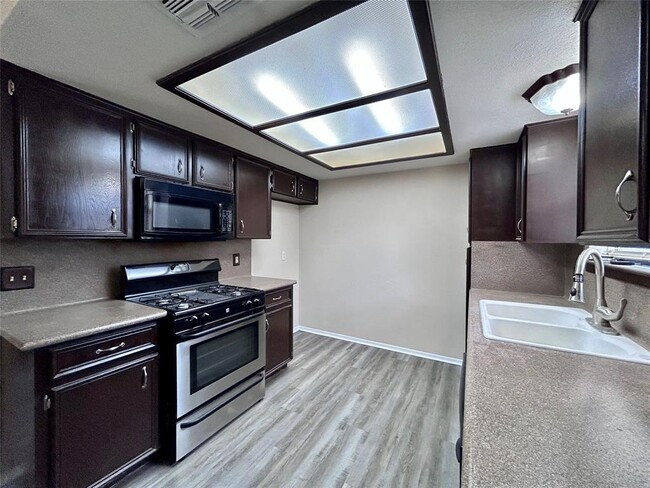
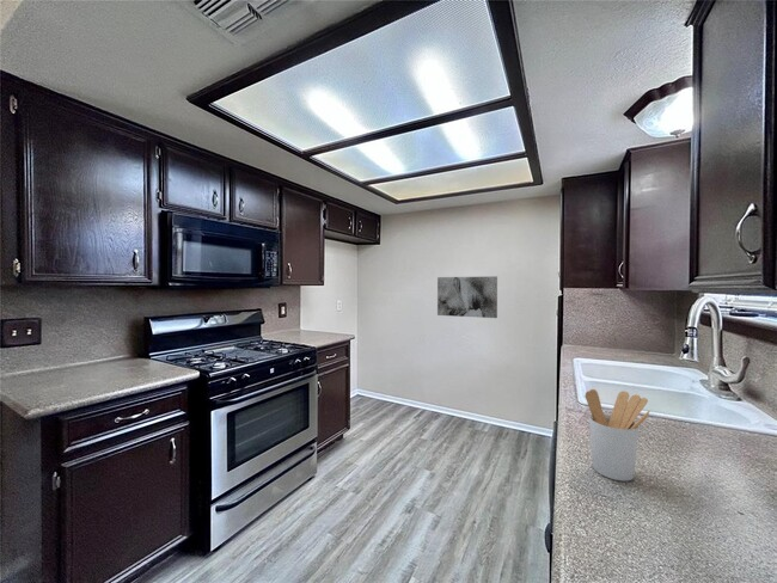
+ wall art (465, 296)
+ utensil holder (618, 431)
